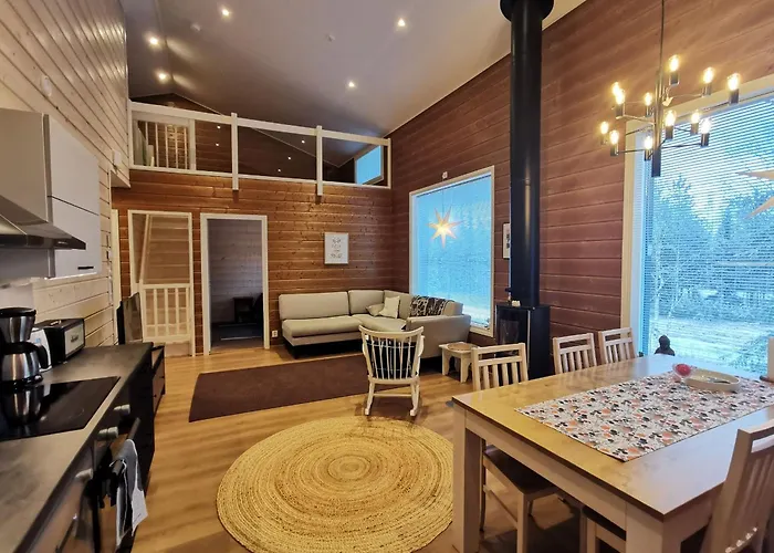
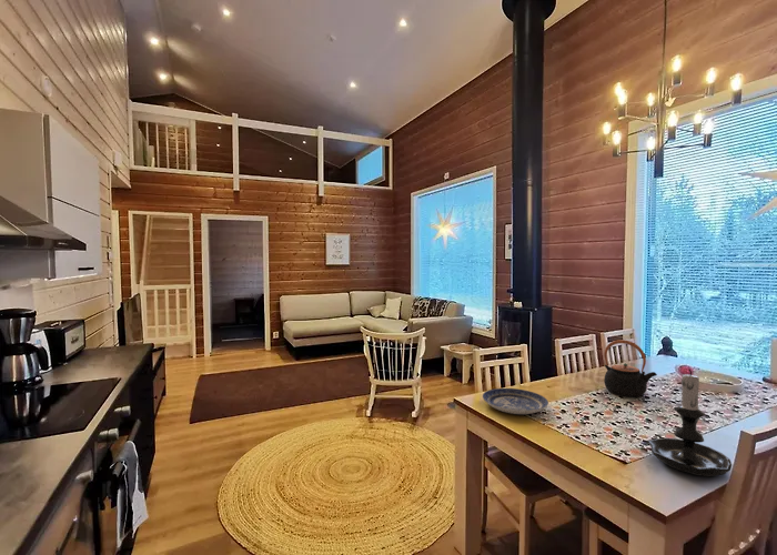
+ candle holder (687, 416)
+ plate (514, 402)
+ teapot (628, 366)
